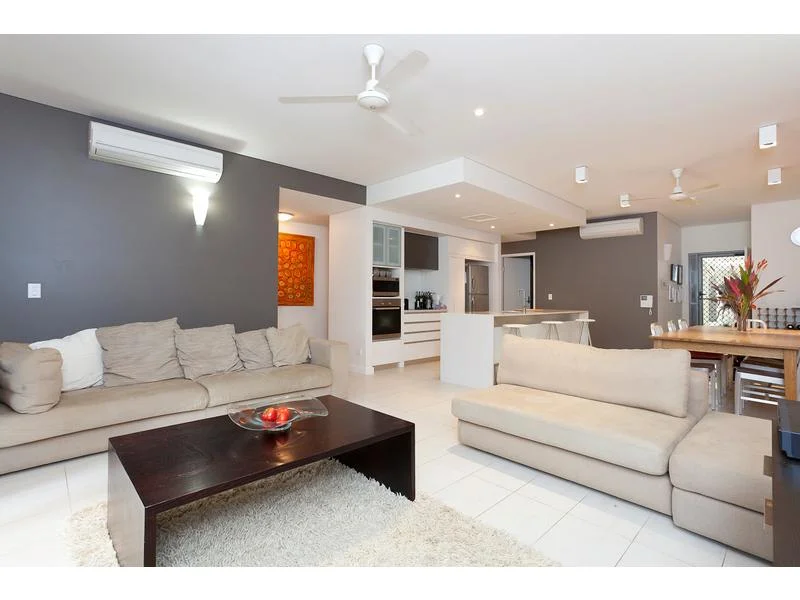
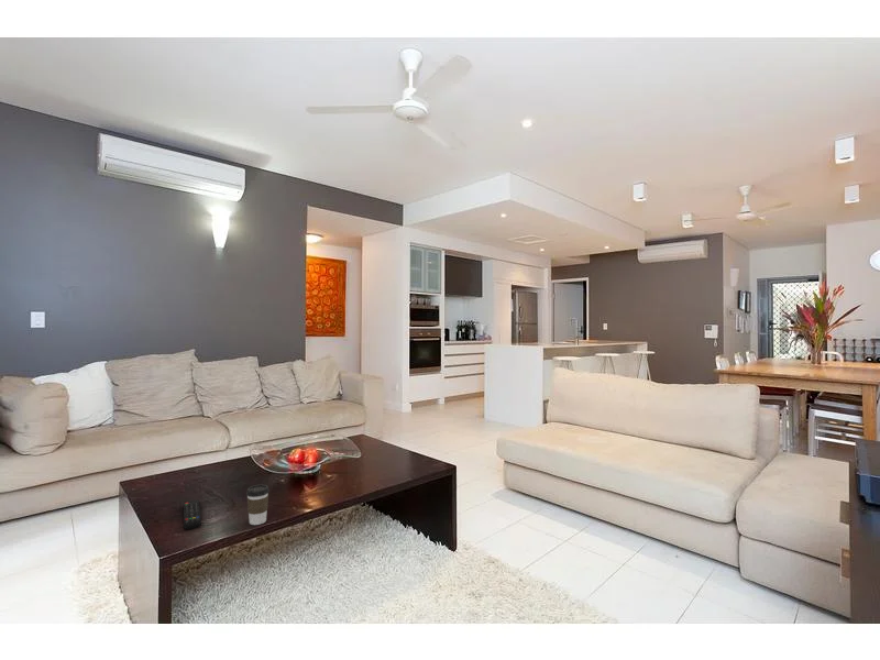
+ coffee cup (257, 504)
+ remote control (191, 514)
